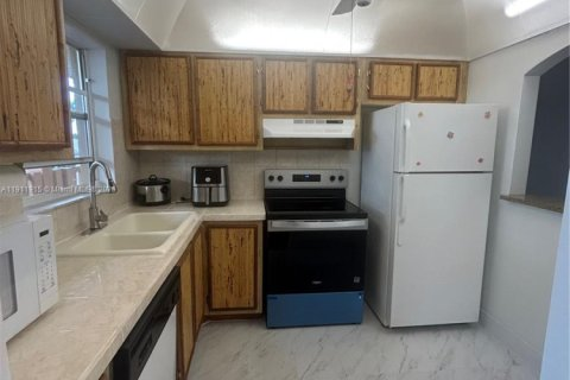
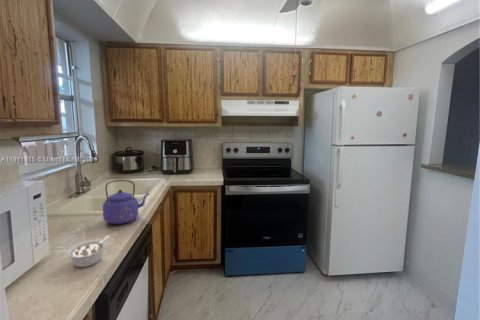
+ kettle (126, 199)
+ legume (88, 252)
